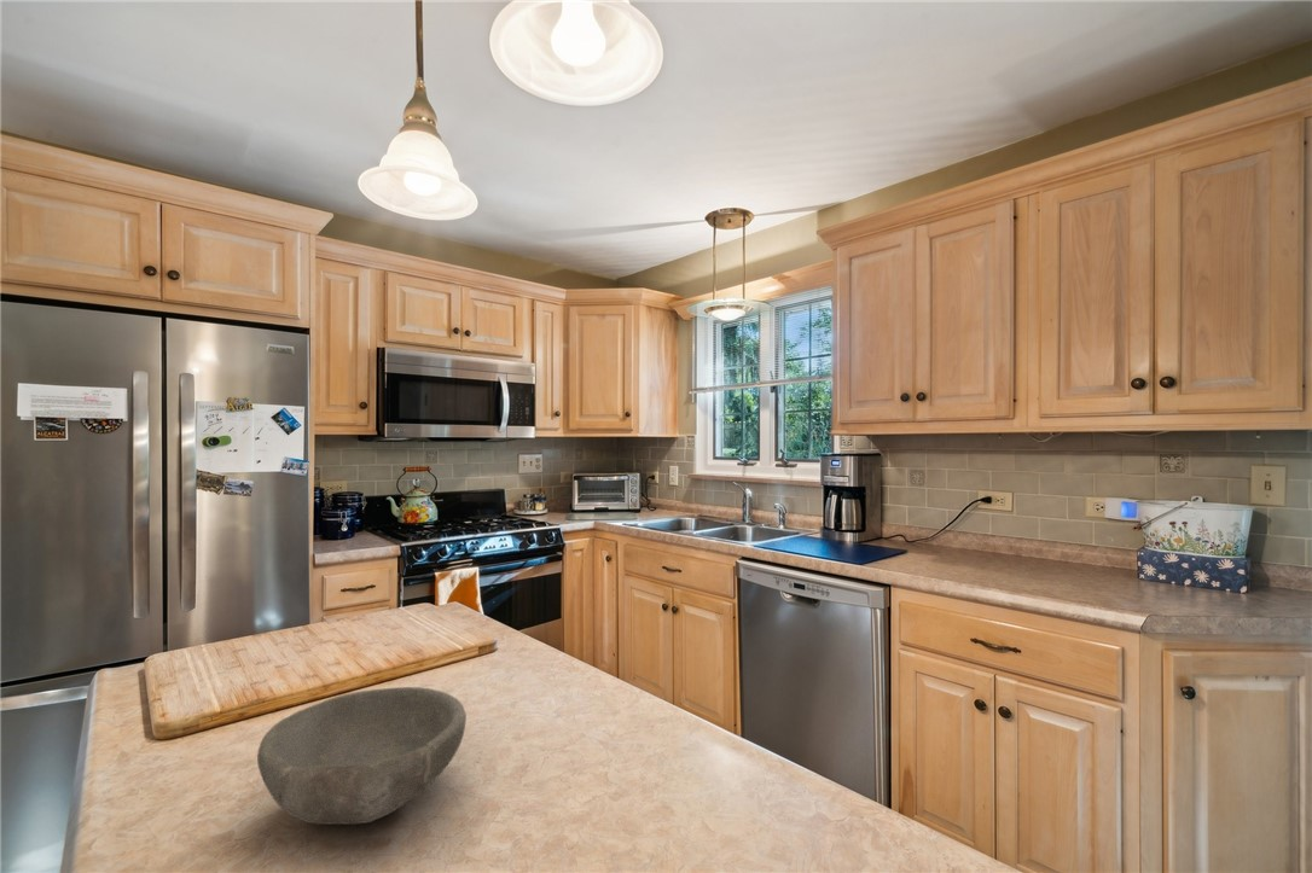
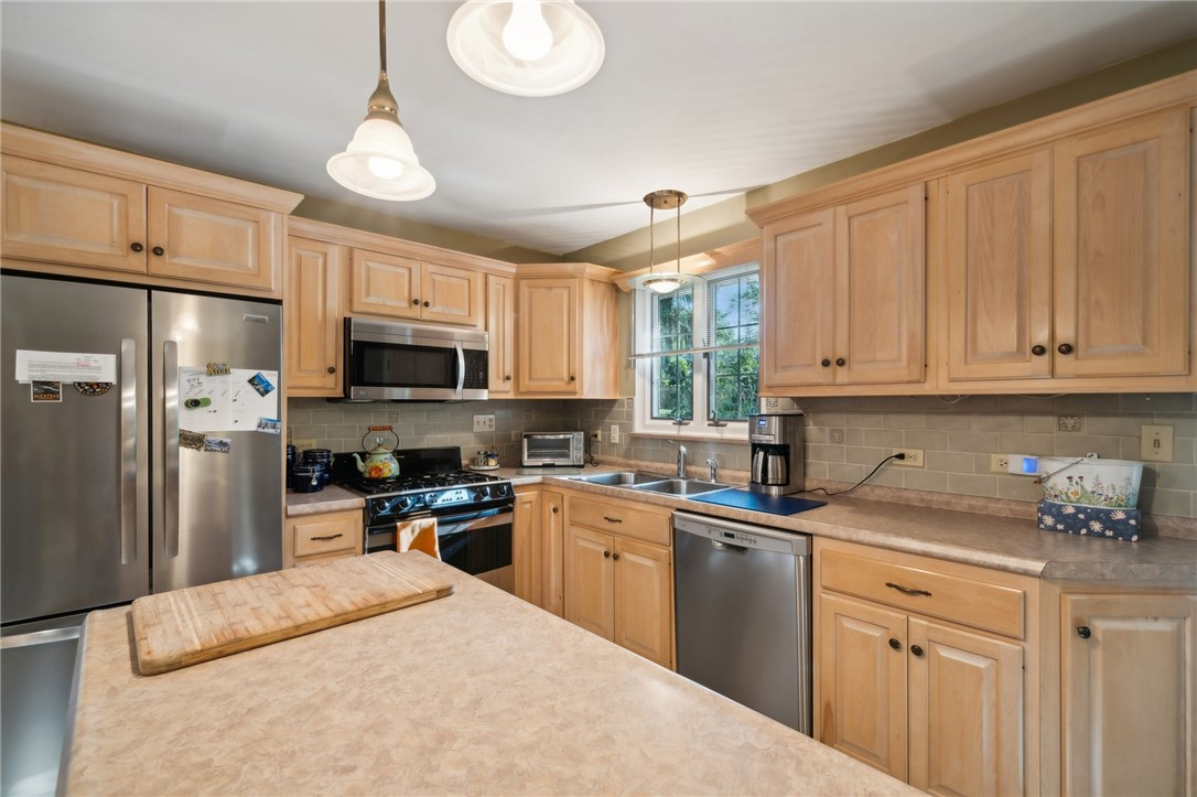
- bowl (368, 758)
